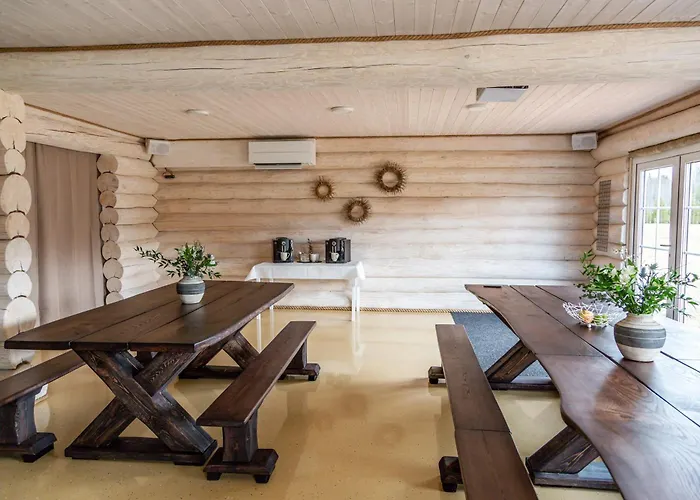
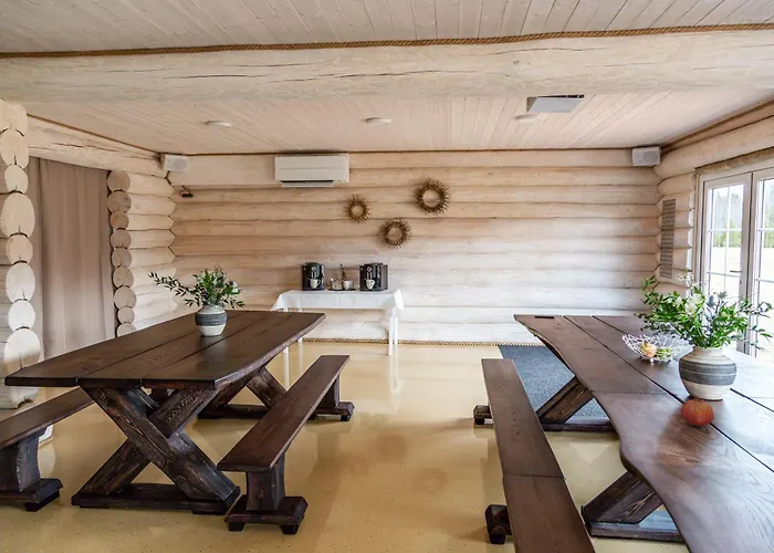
+ fruit (697, 411)
